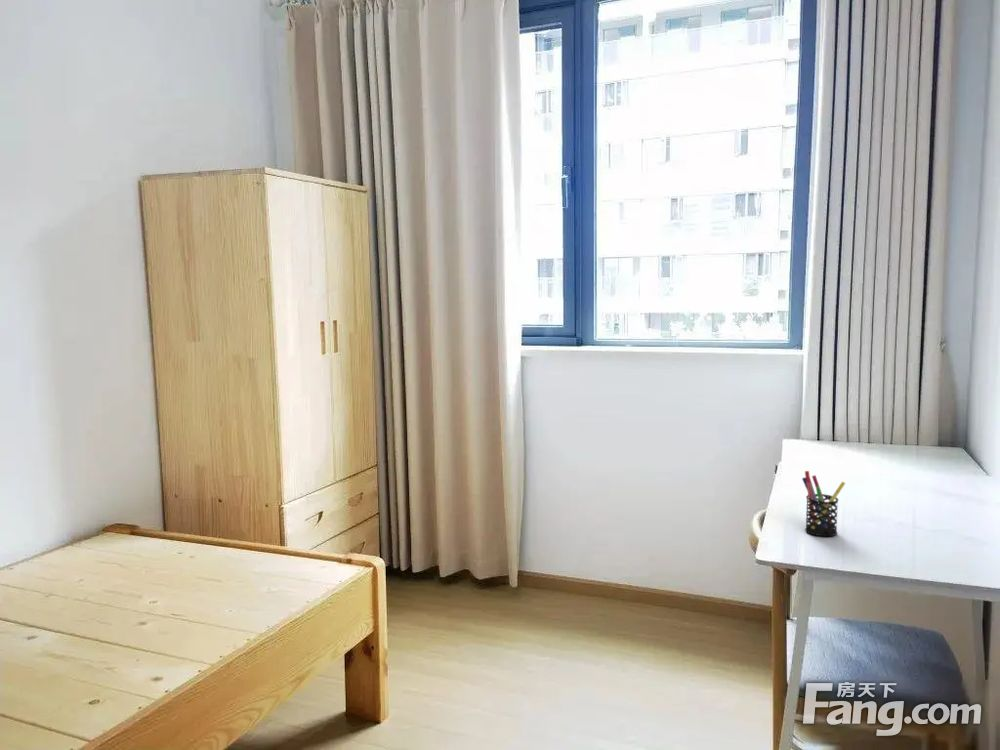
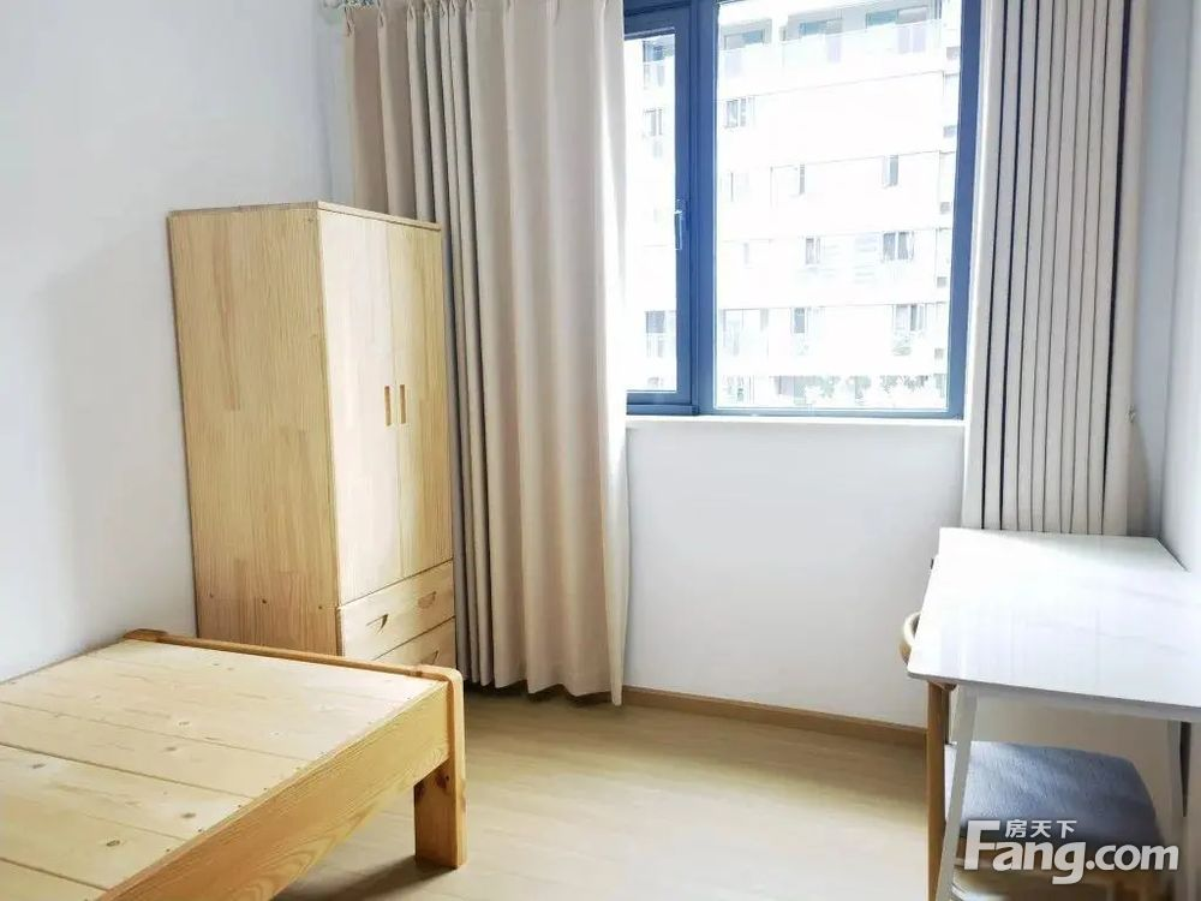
- pen holder (819, 503)
